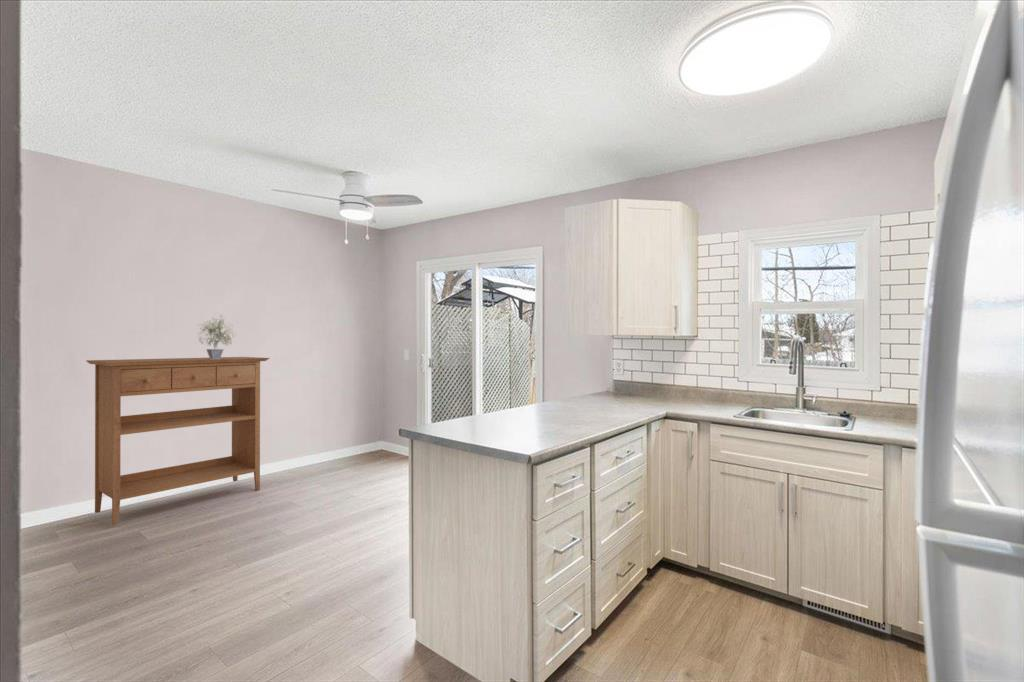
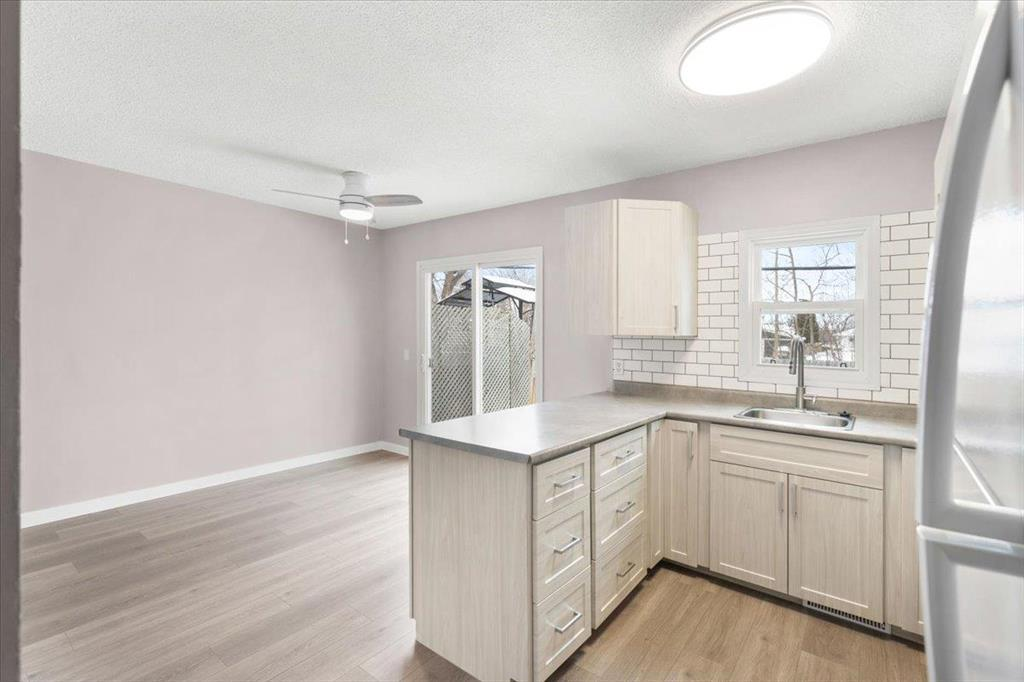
- console table (184, 426)
- potted plant (216, 336)
